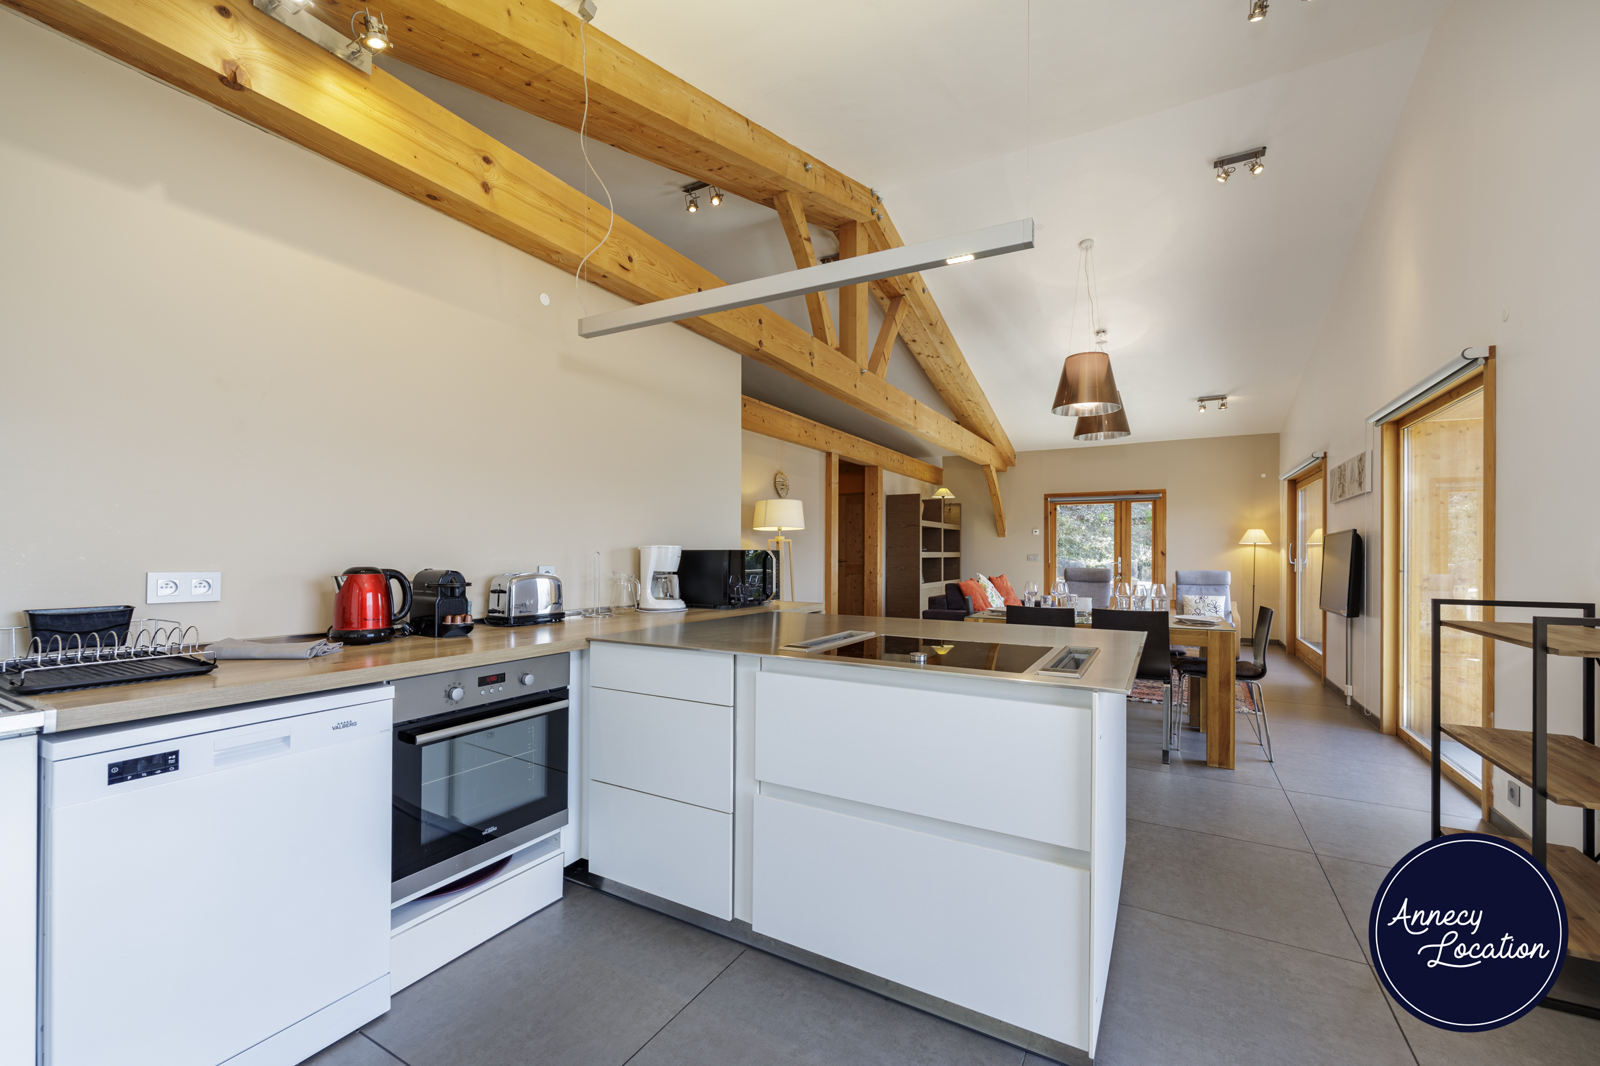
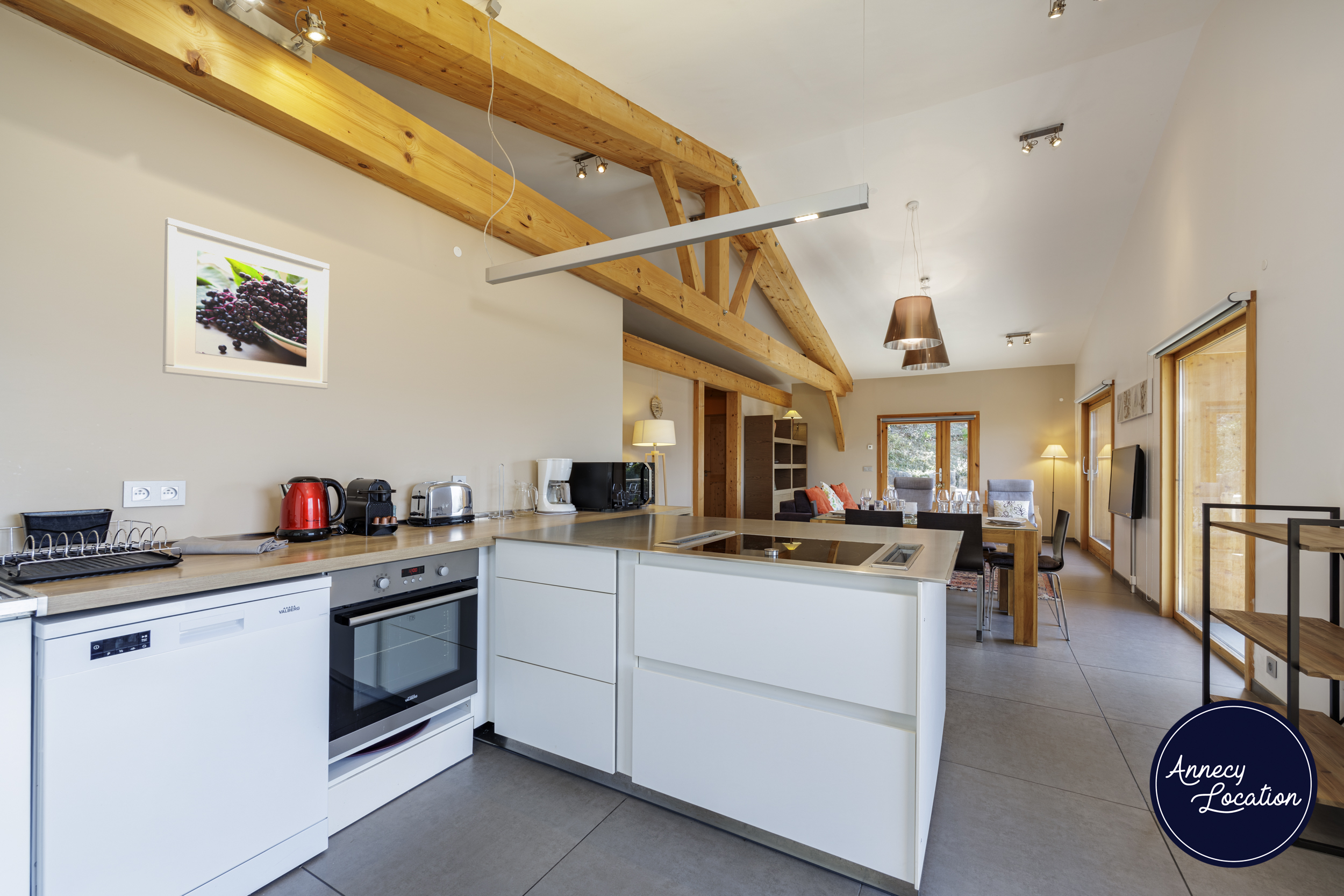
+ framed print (255, 312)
